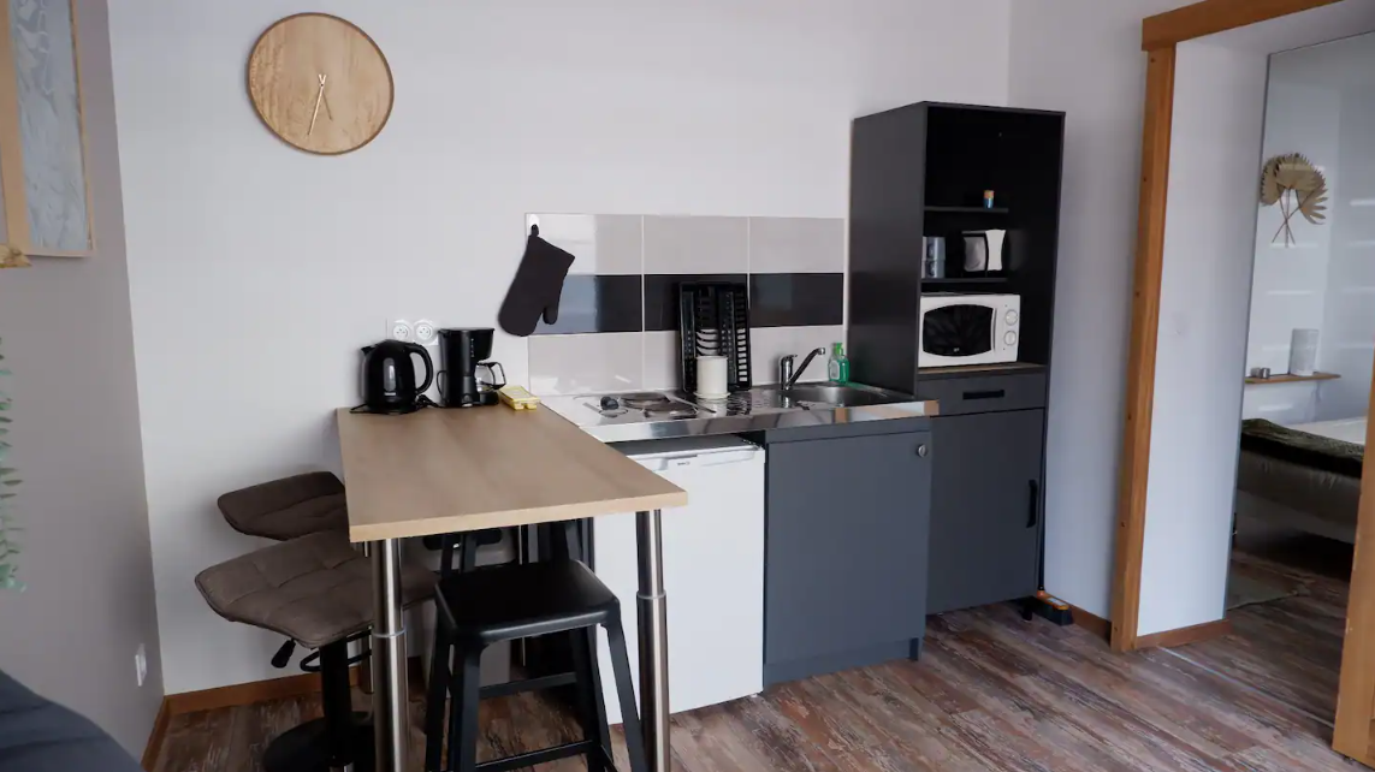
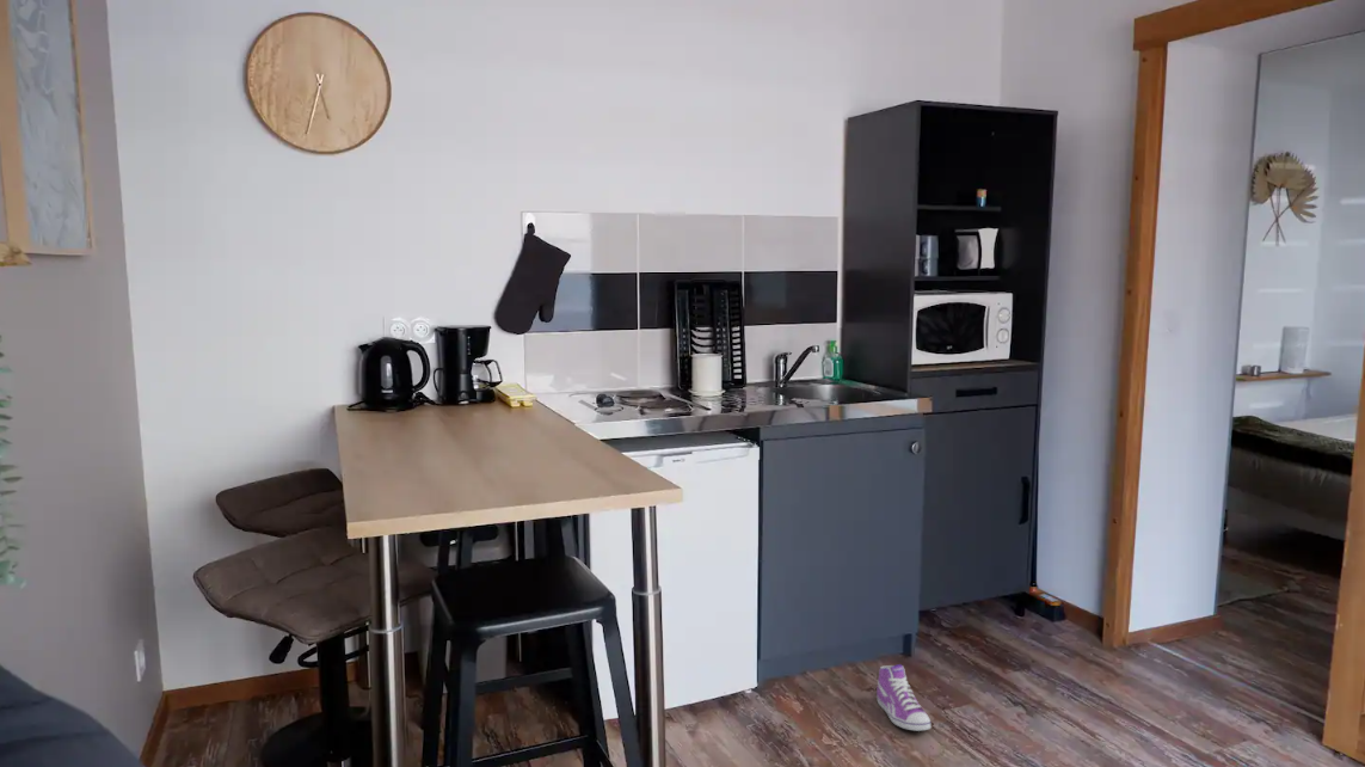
+ sneaker (900, 693)
